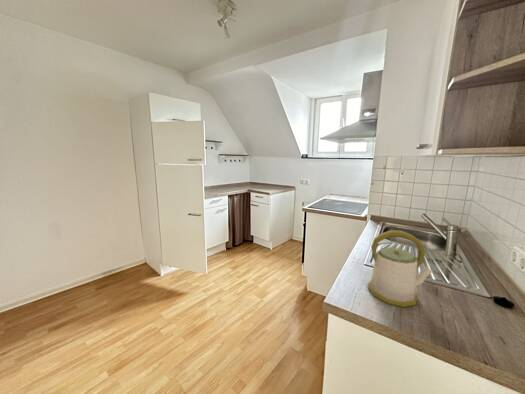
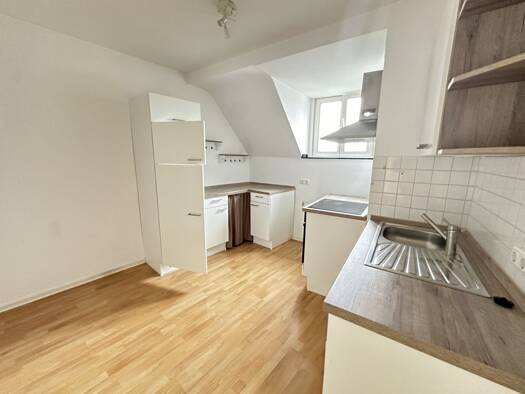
- kettle (400, 263)
